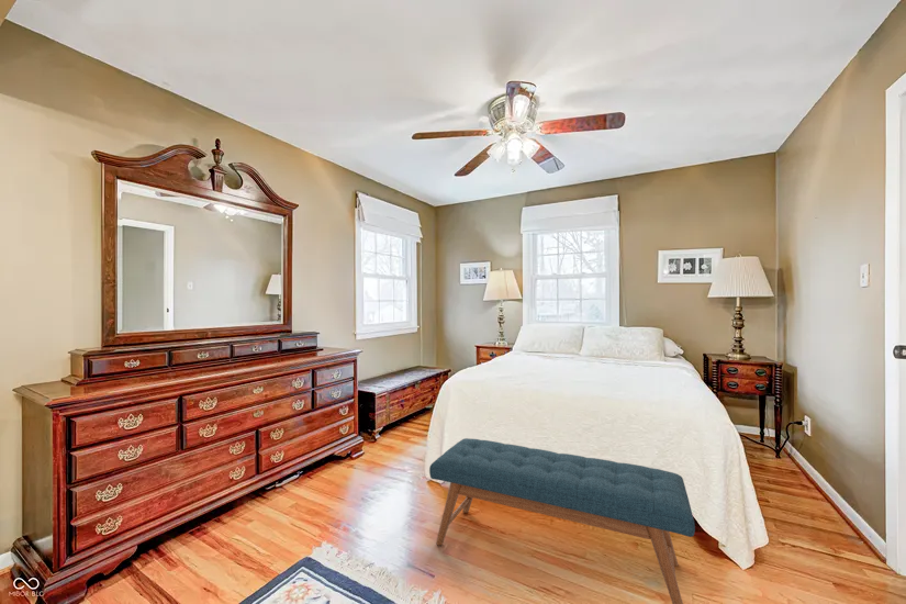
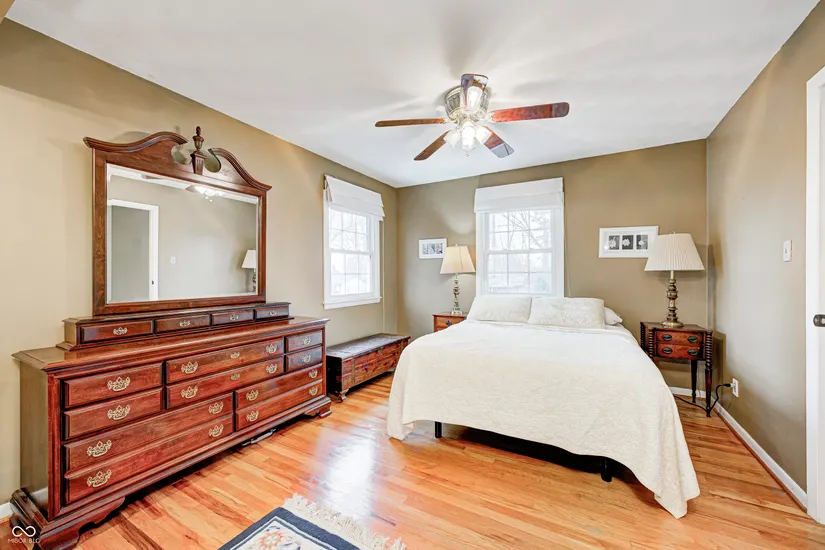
- bench (551, 507)
